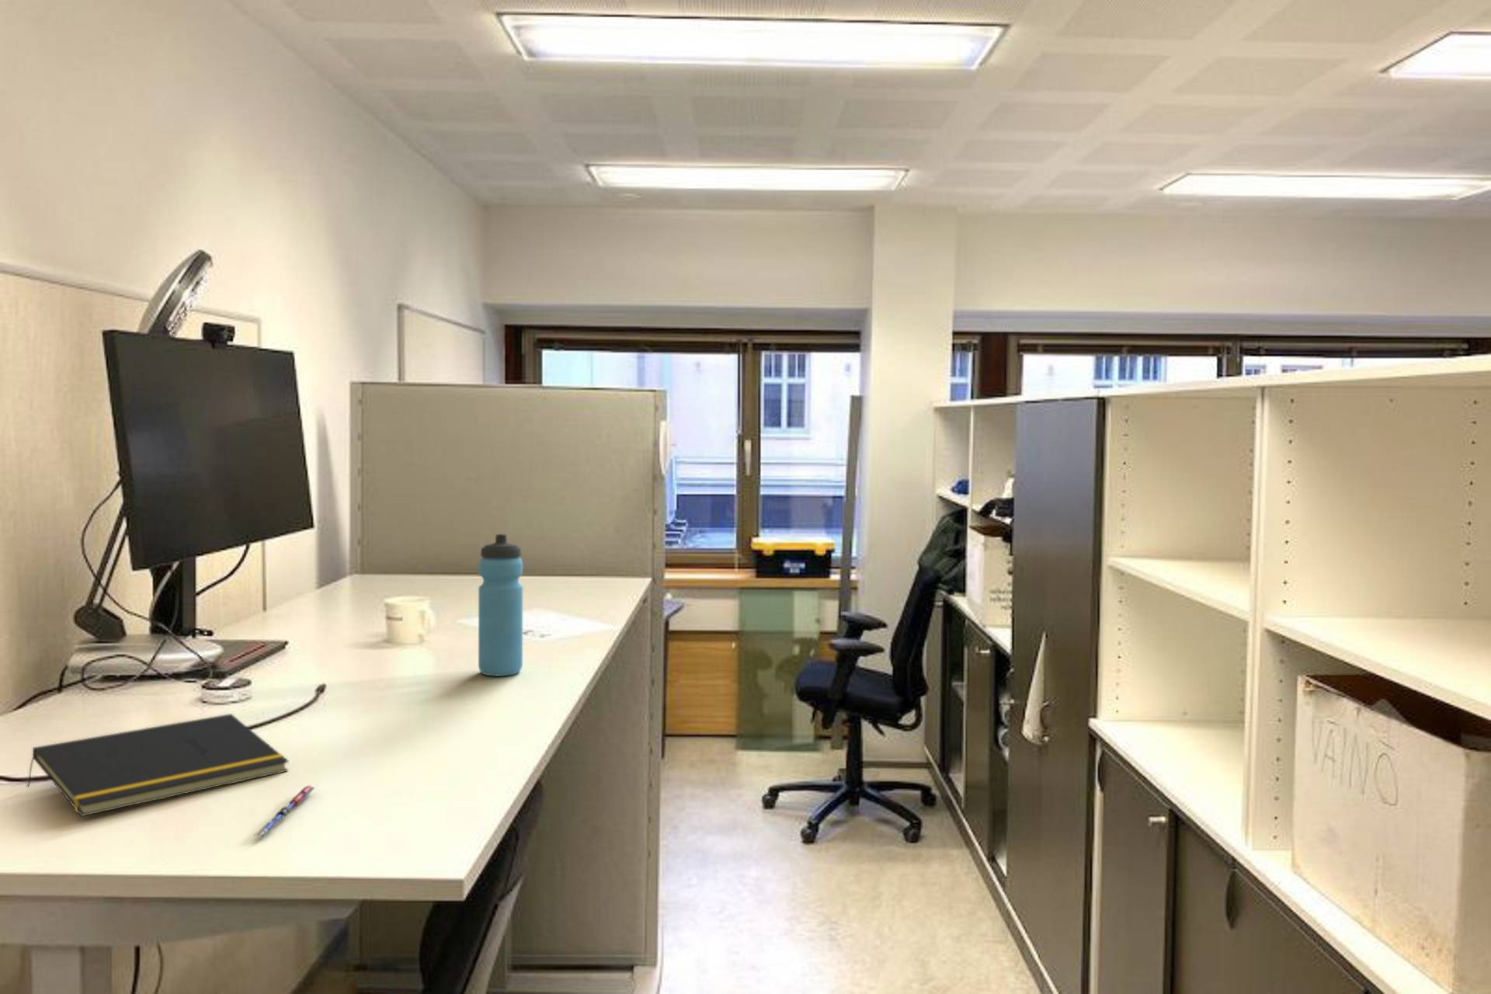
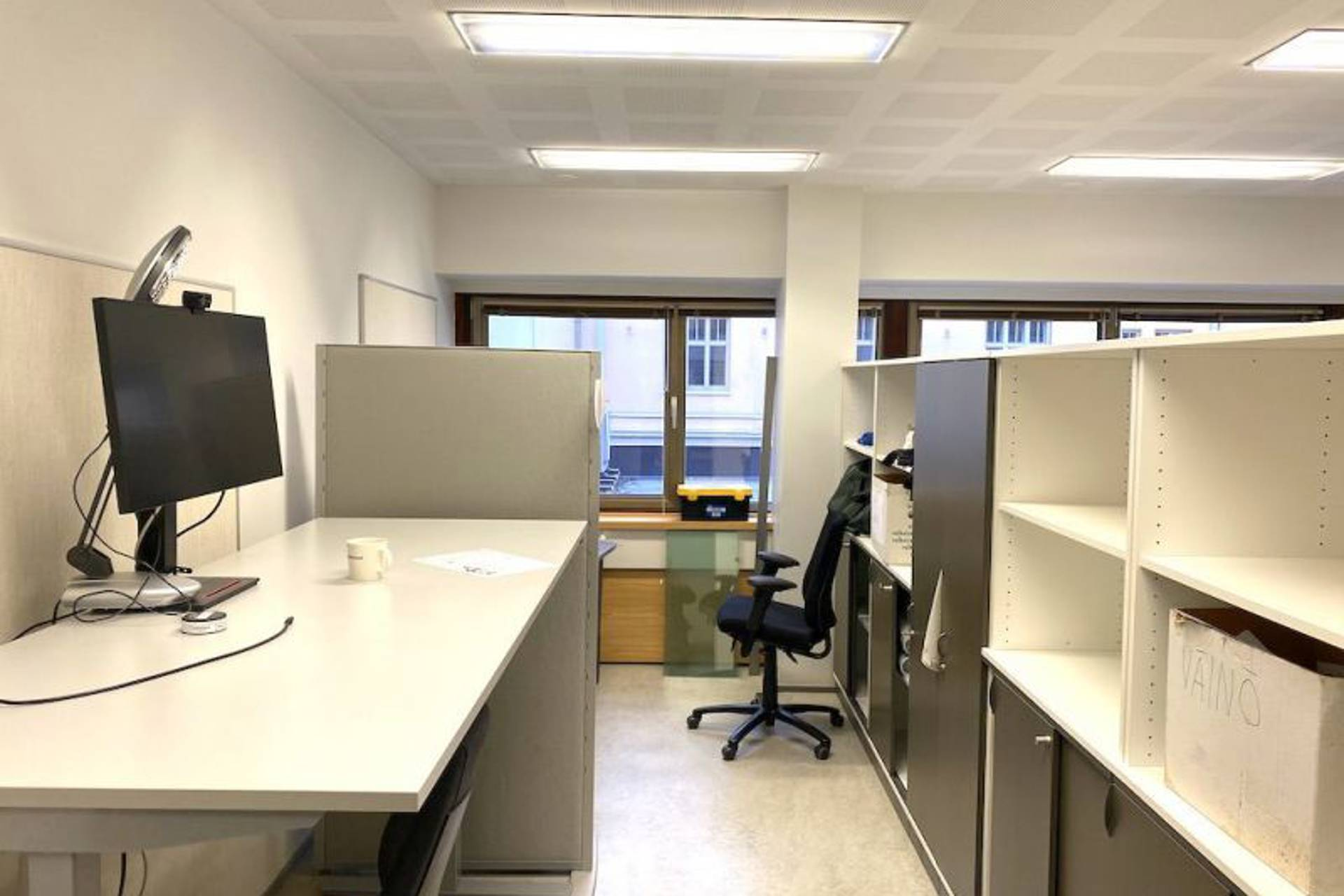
- pen (286, 809)
- notepad (164, 760)
- water bottle (500, 604)
